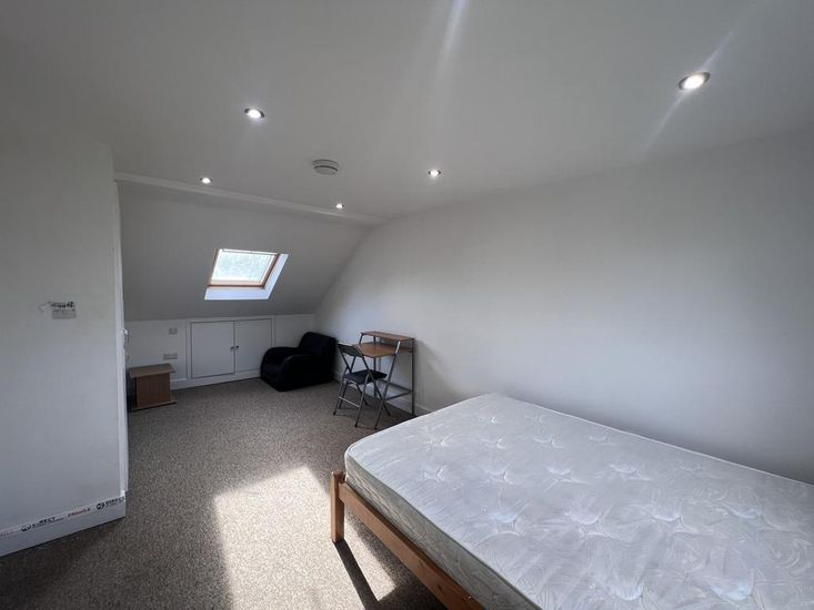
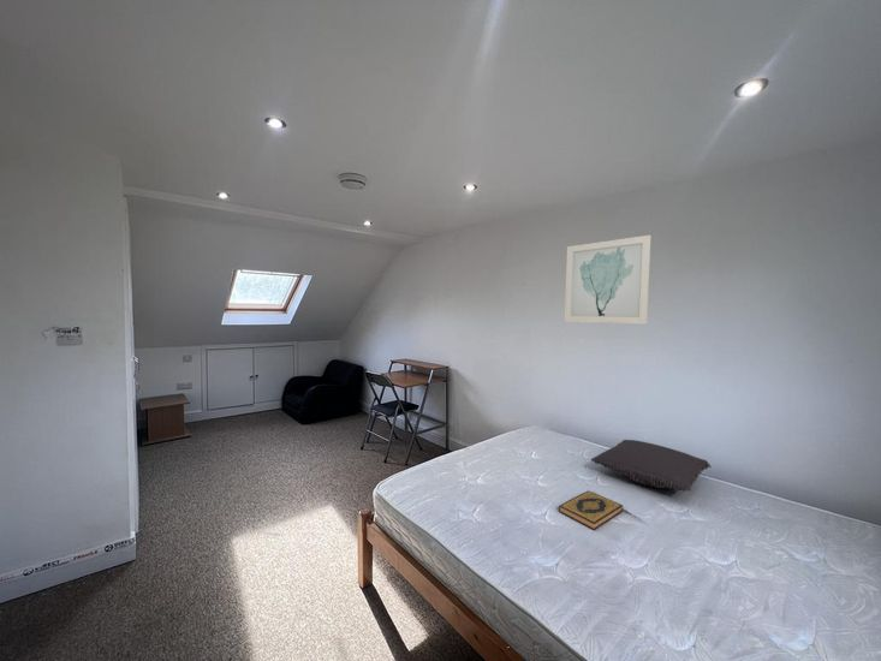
+ wall art (603, 282)
+ hardback book (590, 508)
+ pillow (650, 463)
